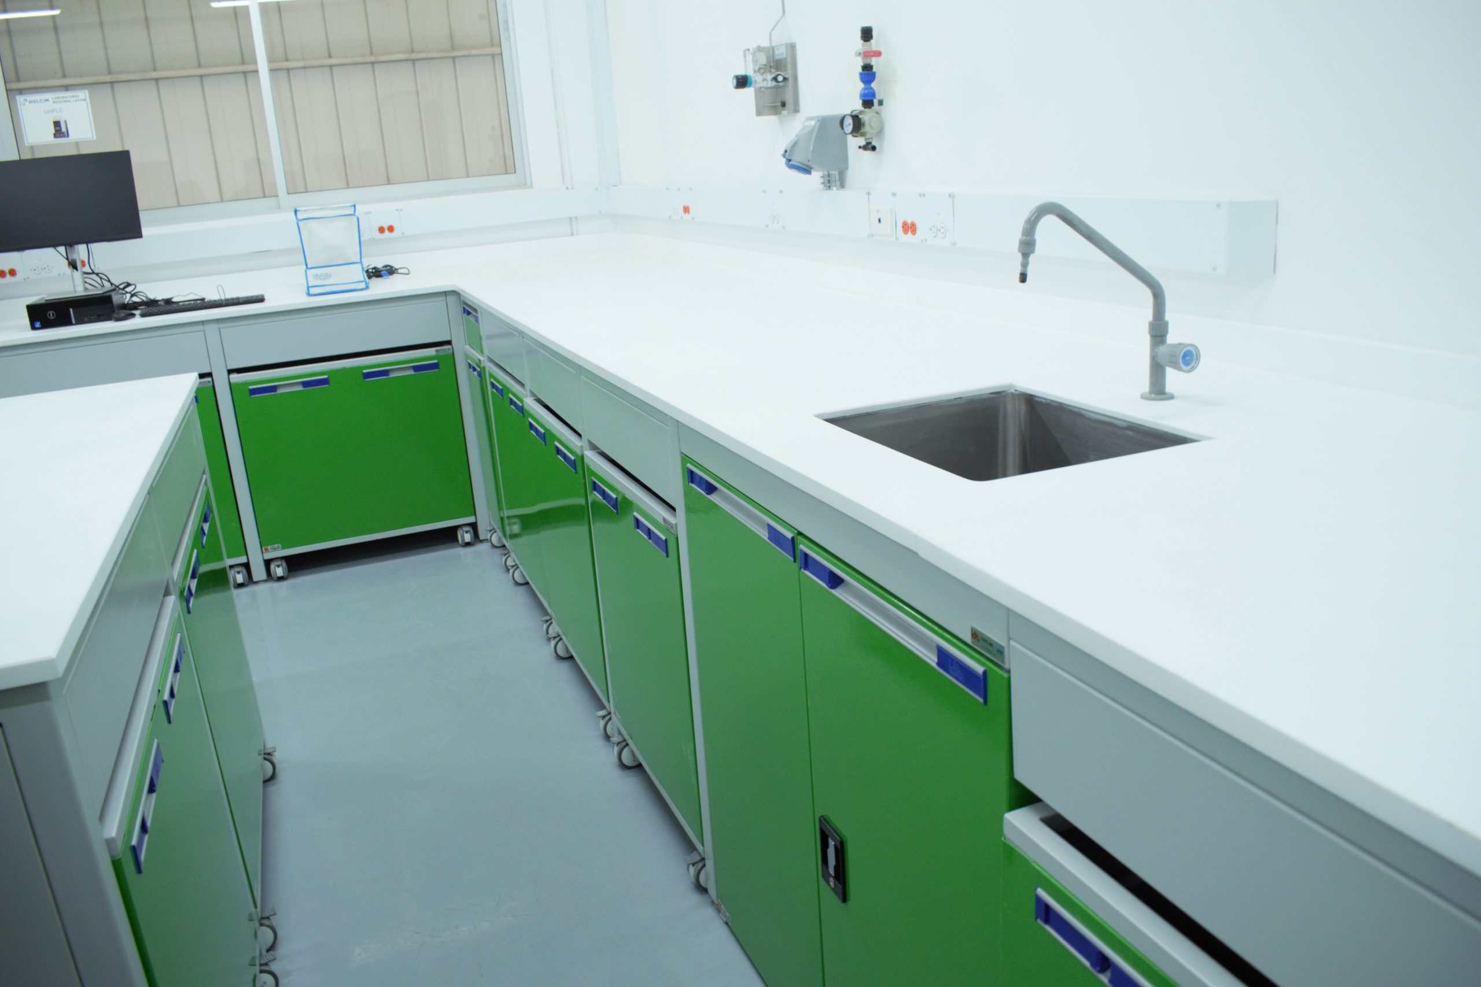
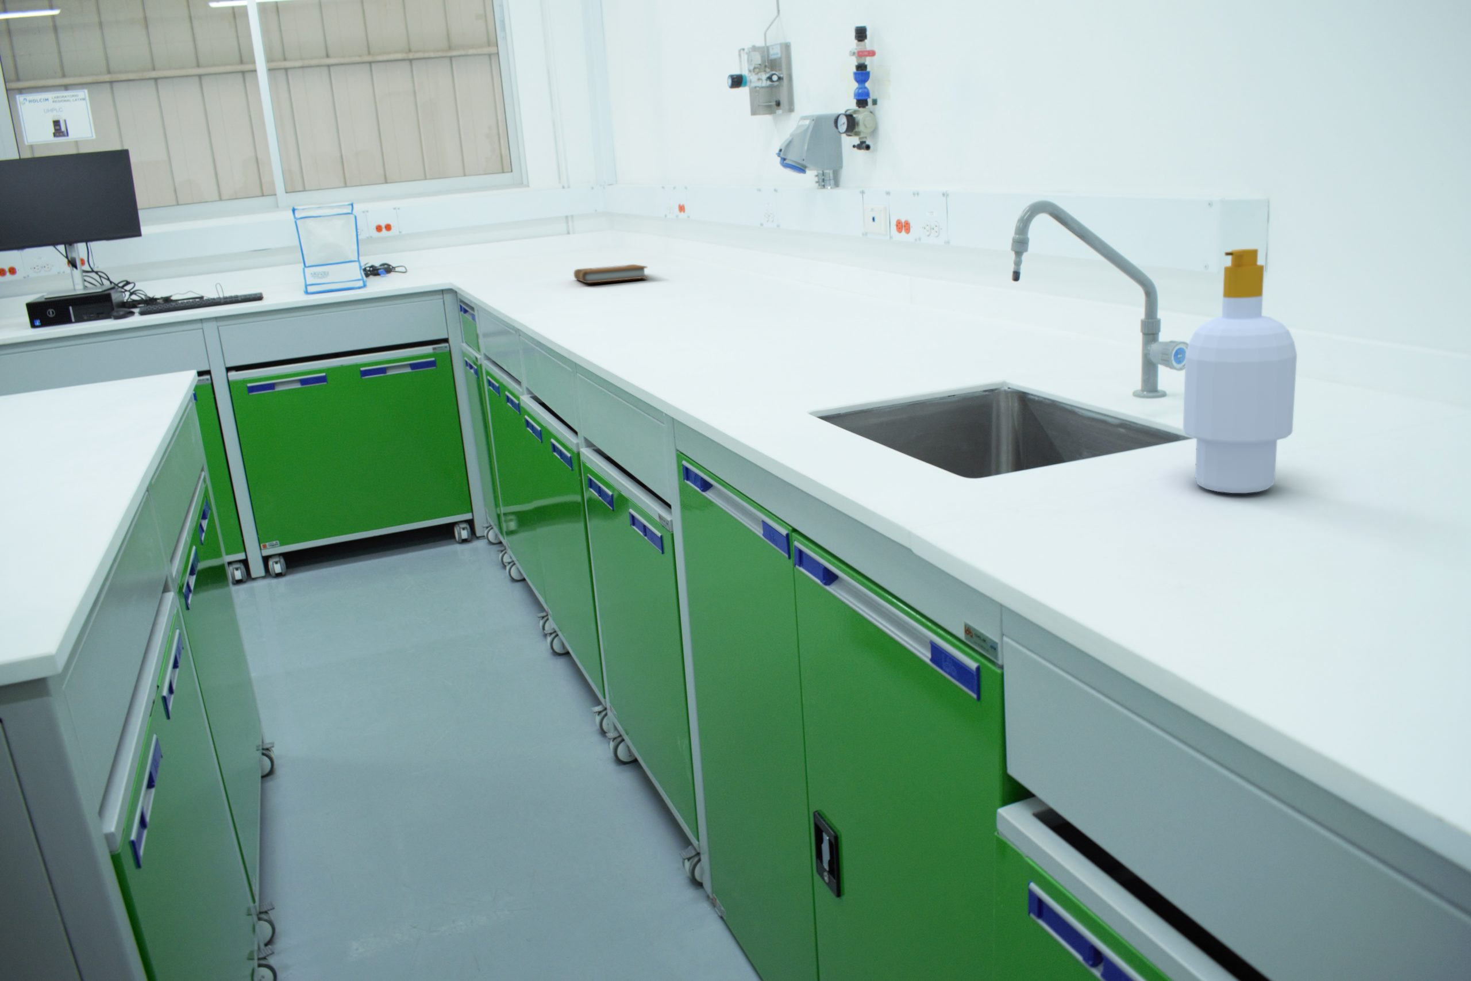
+ notebook (609, 273)
+ soap bottle (1239, 371)
